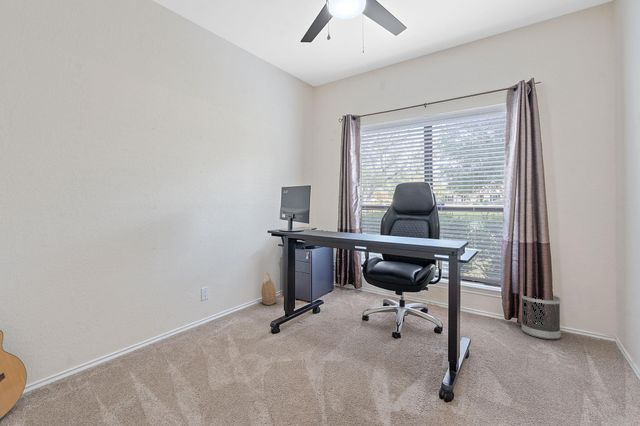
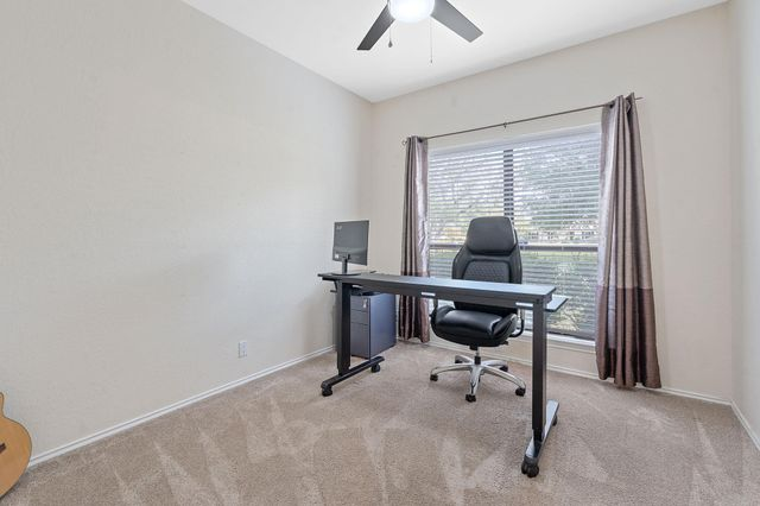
- basket (269, 287)
- wastebasket (540, 314)
